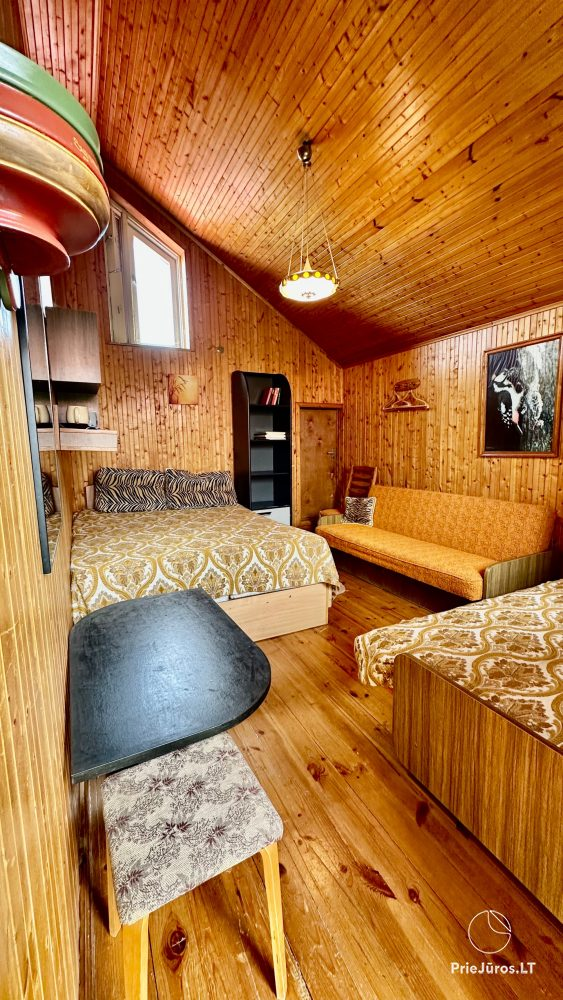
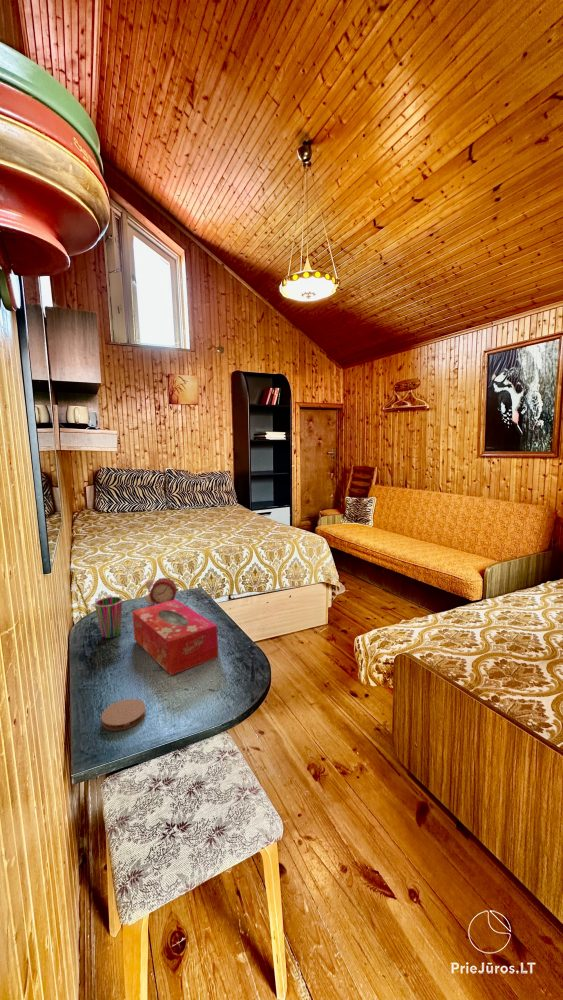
+ coaster (124, 713)
+ tissue box (173, 632)
+ cup (110, 617)
+ alarm clock (160, 591)
